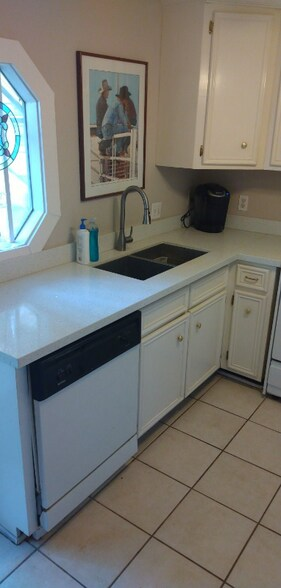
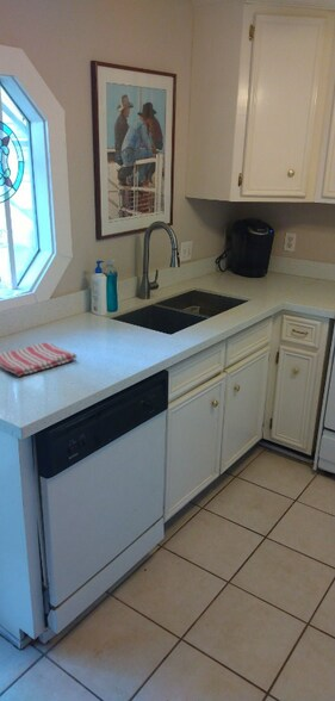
+ dish towel (35, 356)
